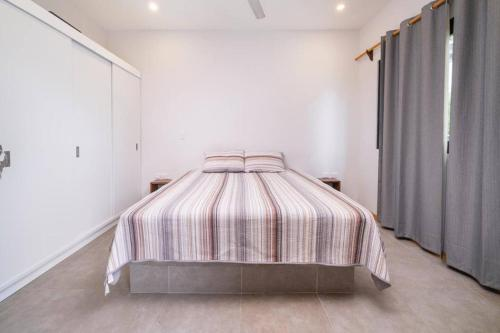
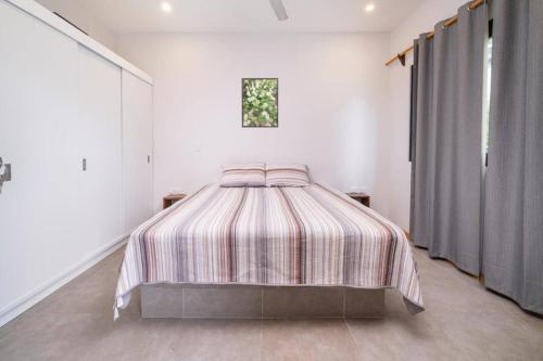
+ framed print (260, 102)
